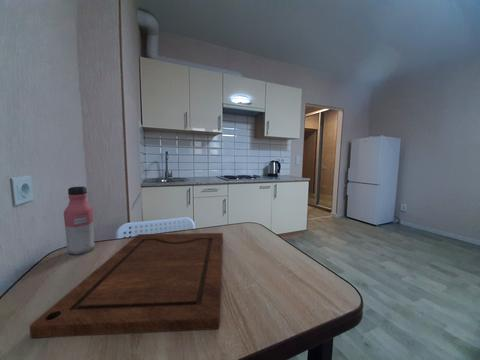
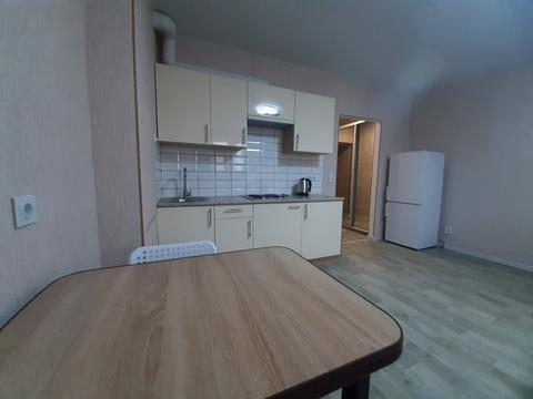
- cutting board (164, 264)
- water bottle (79, 219)
